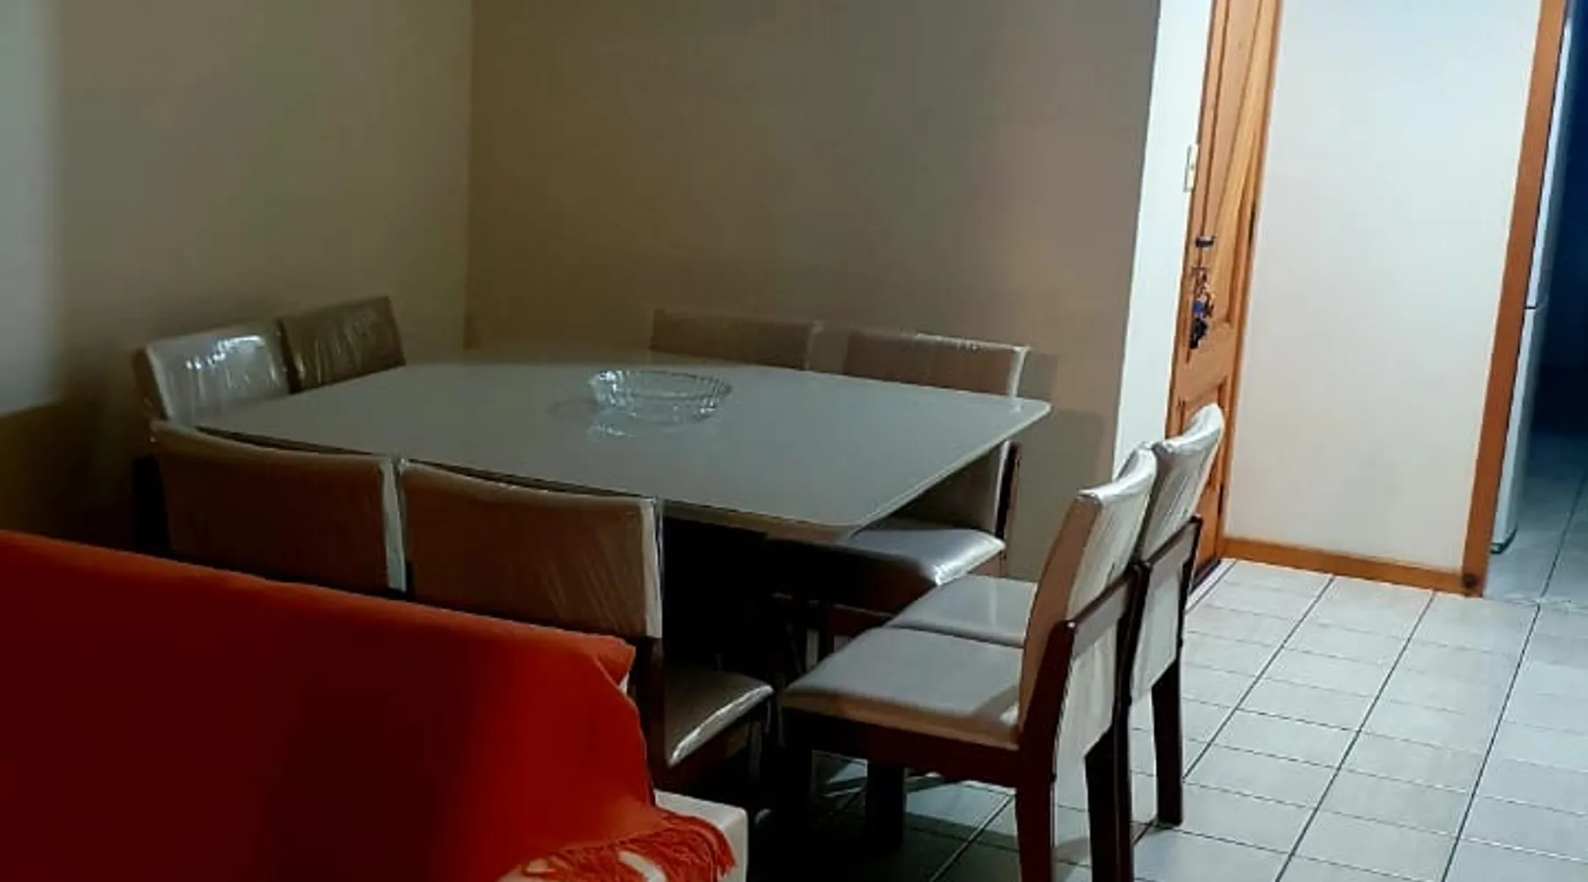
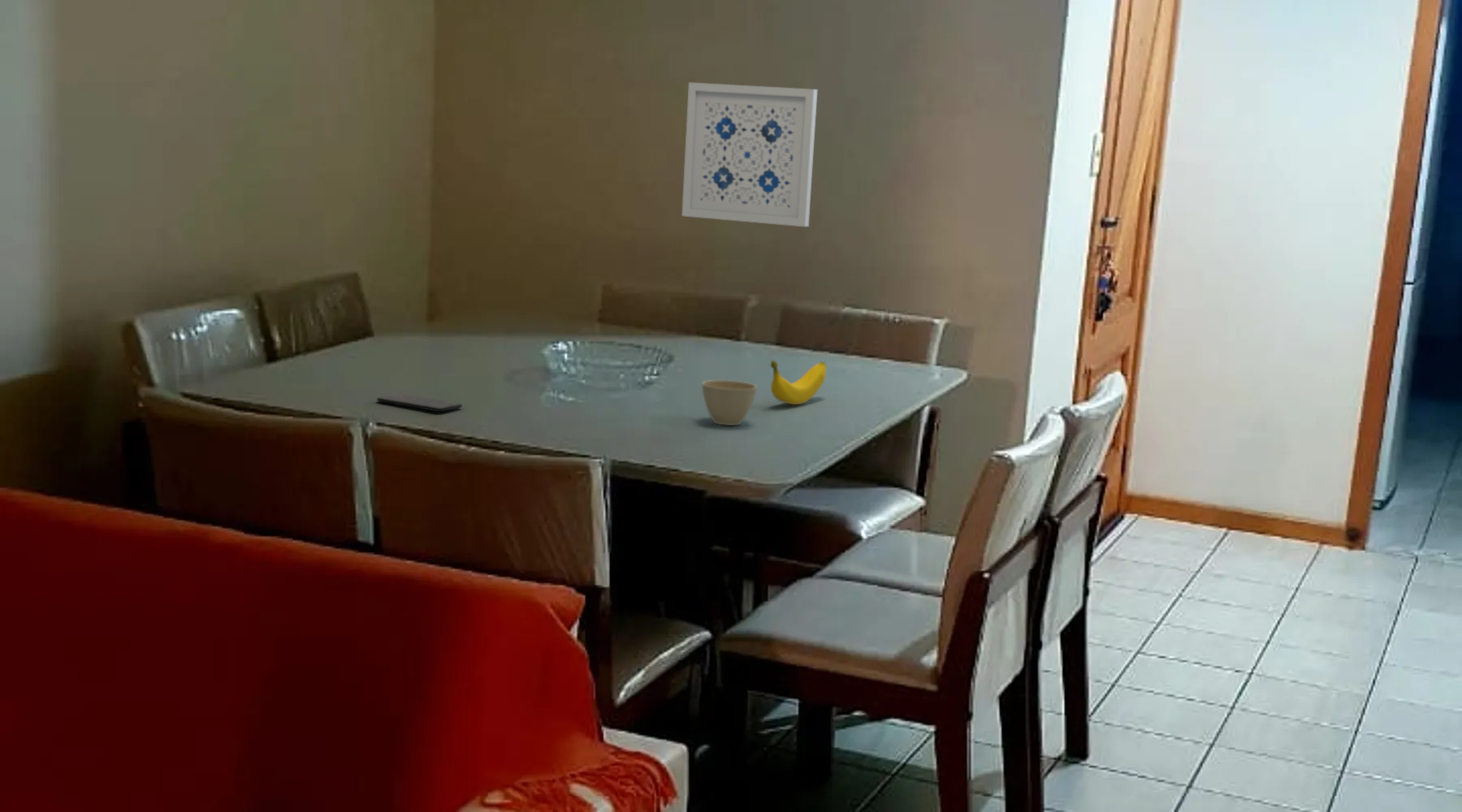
+ smartphone (419, 402)
+ wall art (748, 153)
+ flower pot (728, 404)
+ banana (796, 381)
